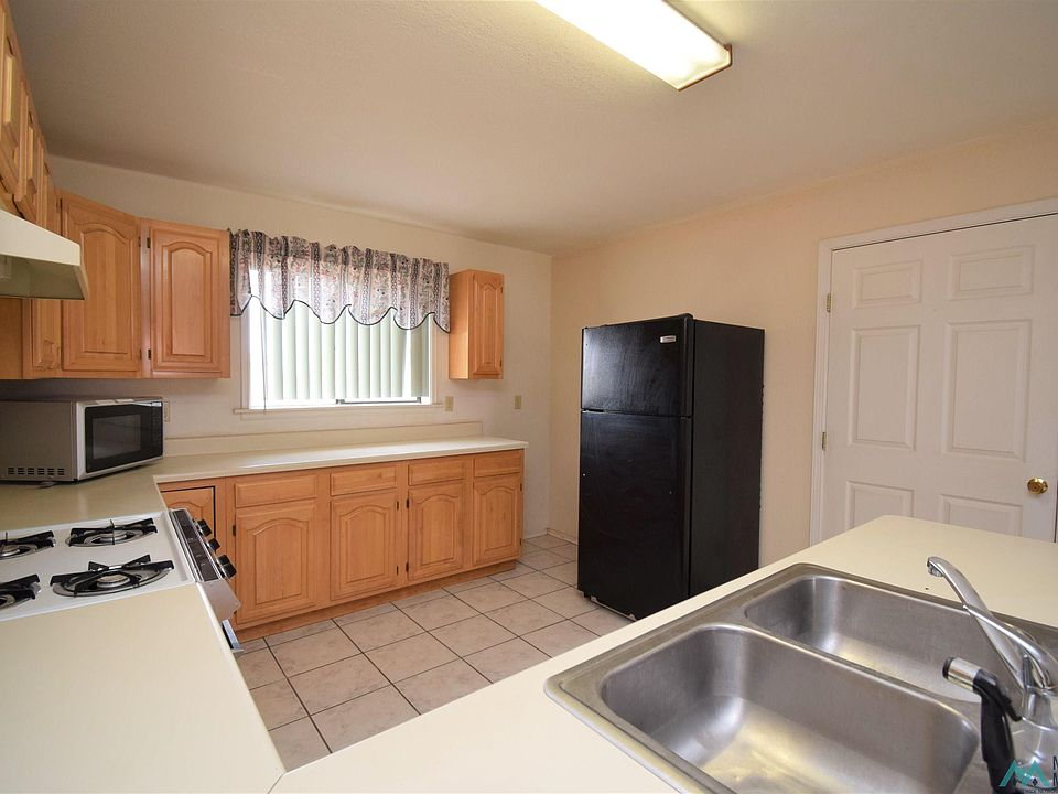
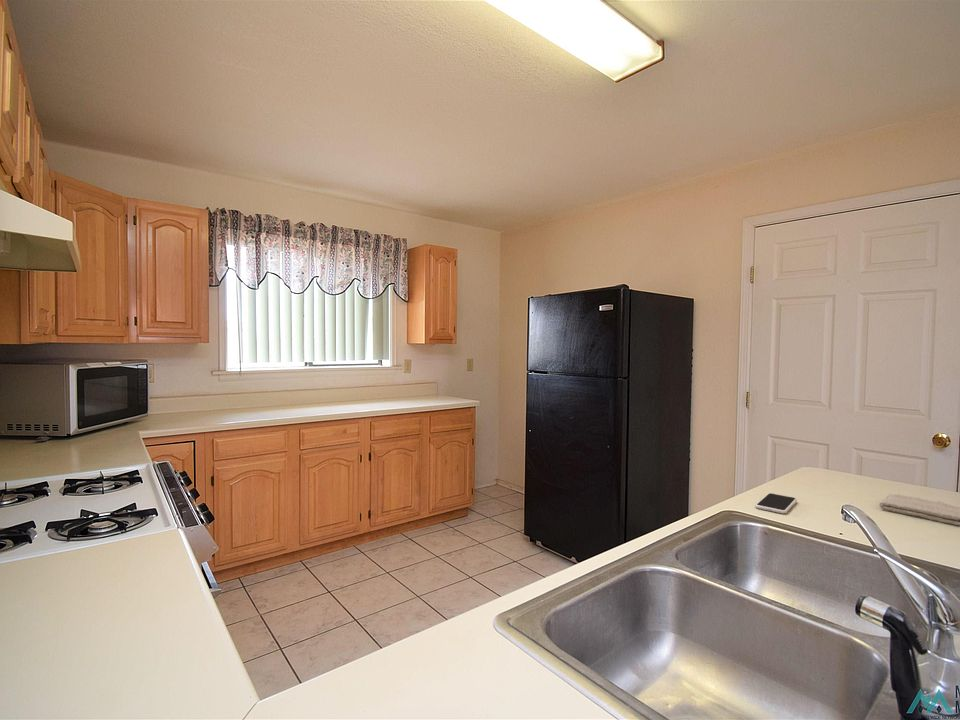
+ smartphone (776, 502)
+ washcloth (923, 508)
